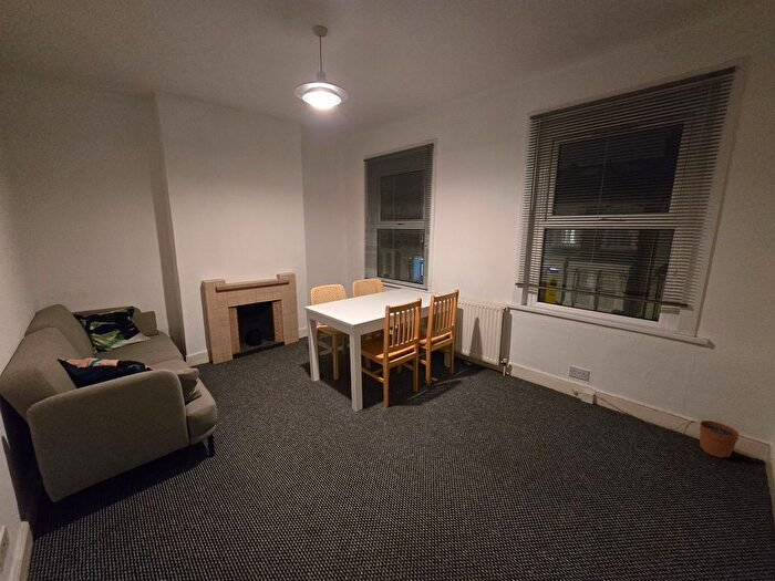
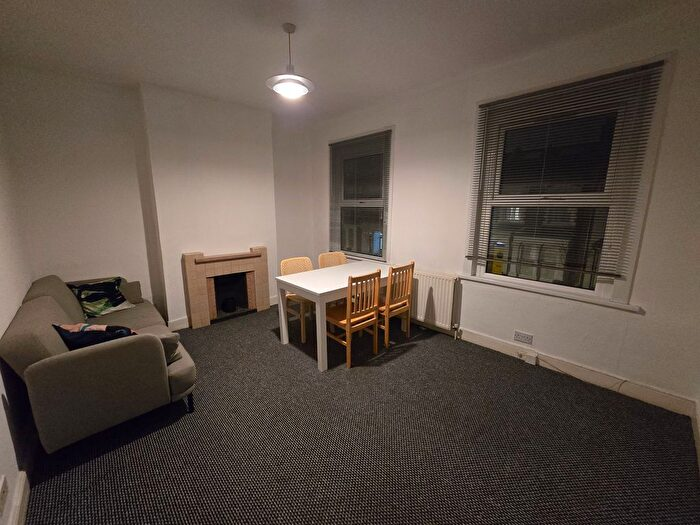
- plant pot (717, 434)
